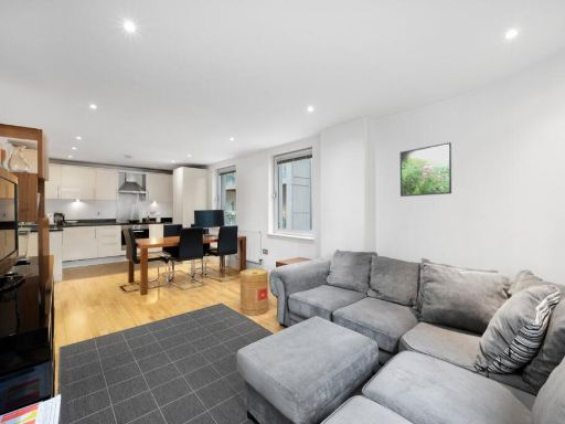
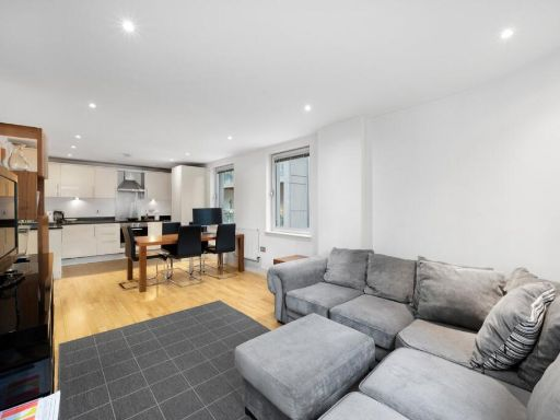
- basket (254, 290)
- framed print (424, 171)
